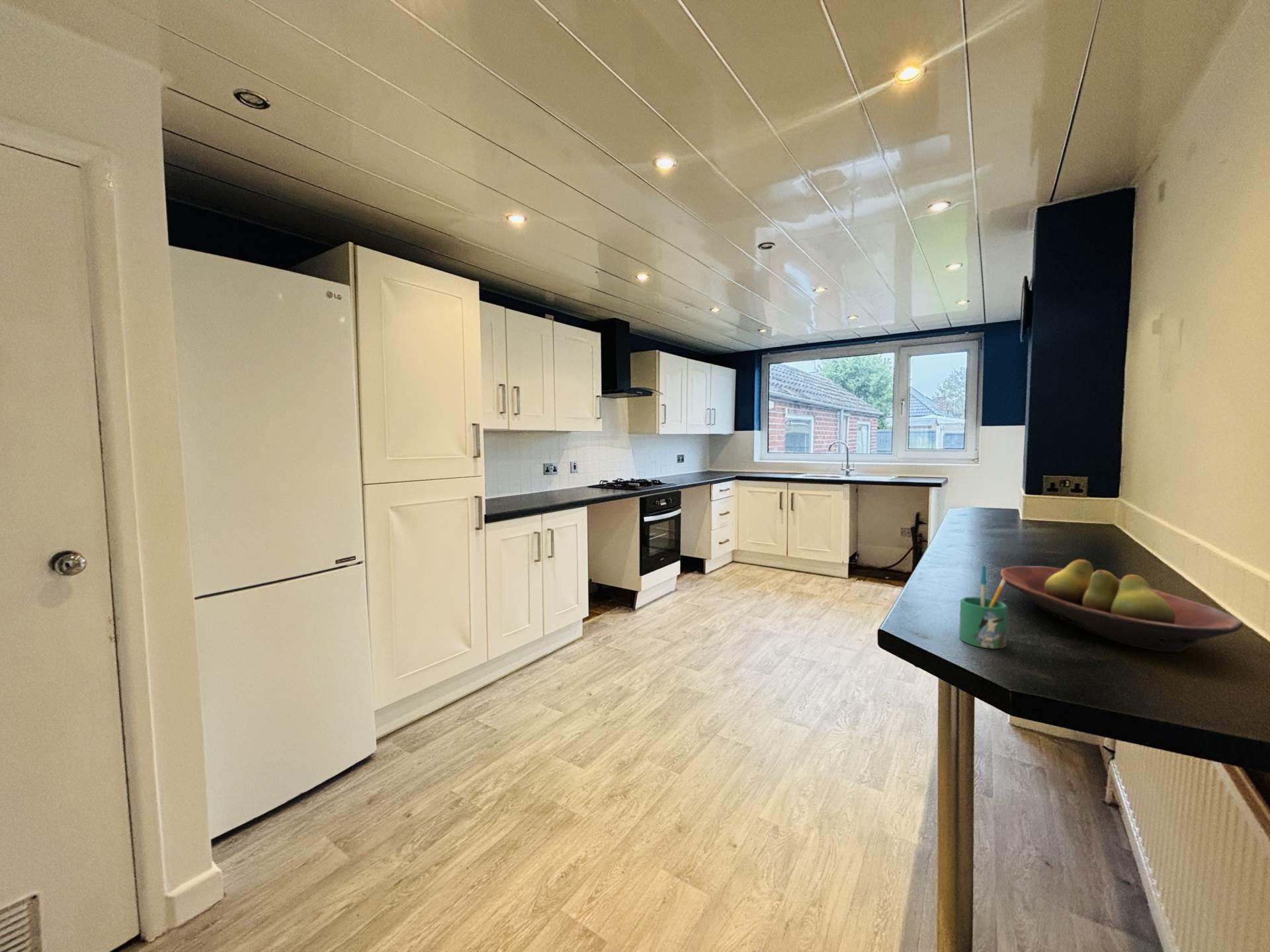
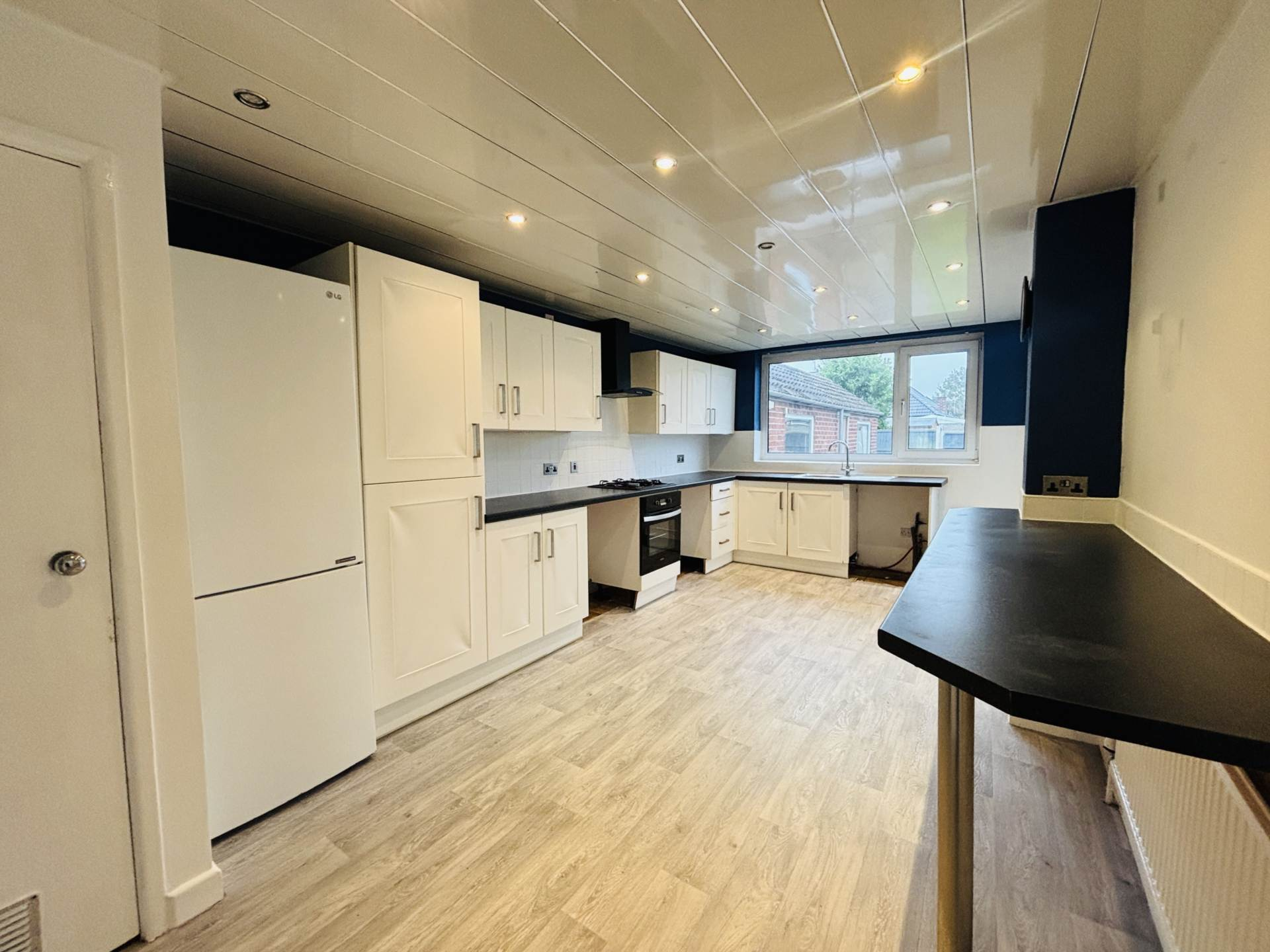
- mug (988, 604)
- fruit bowl (1100, 594)
